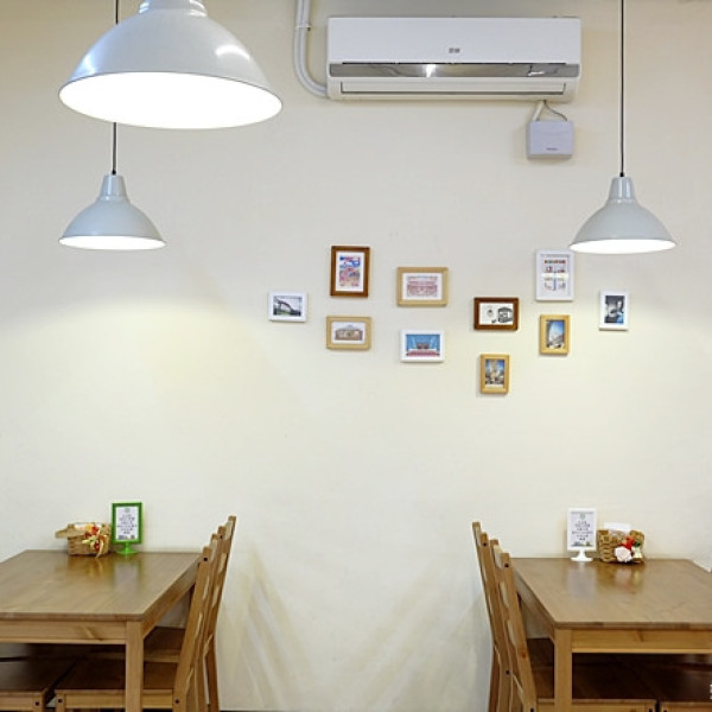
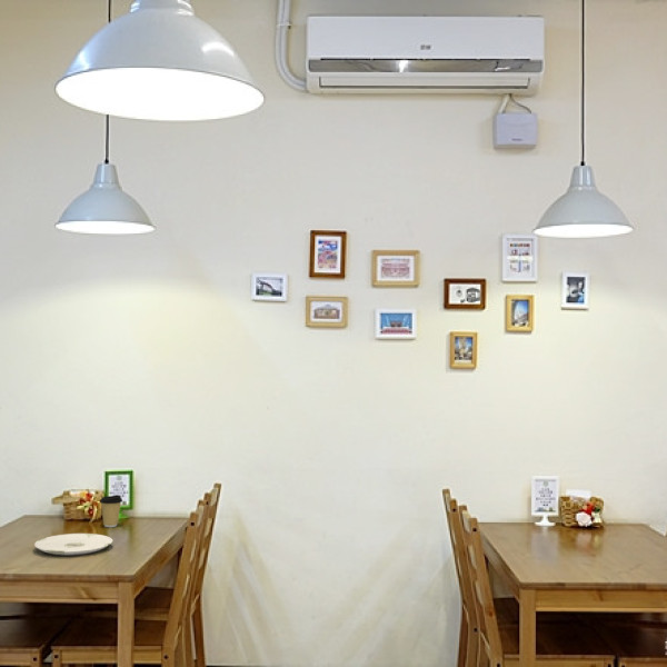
+ plate (73, 545)
+ coffee cup (110, 510)
